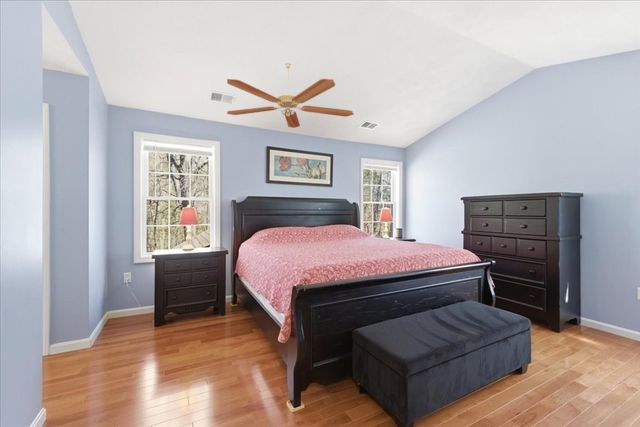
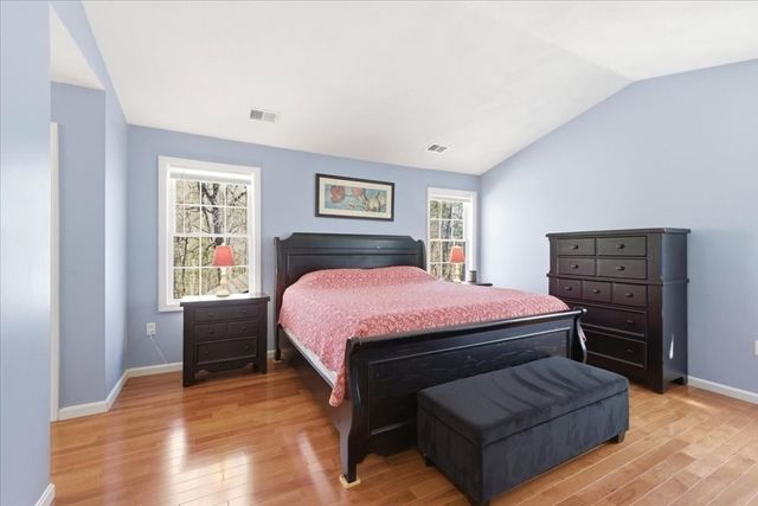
- ceiling fan (290, 95)
